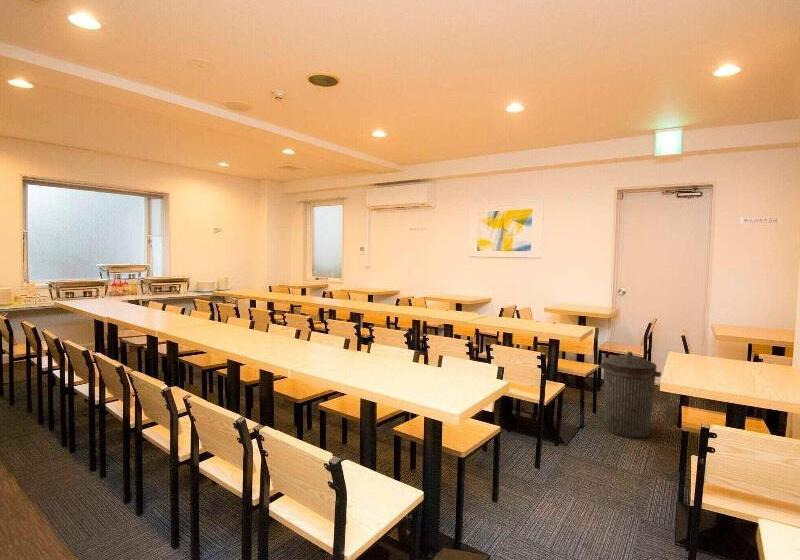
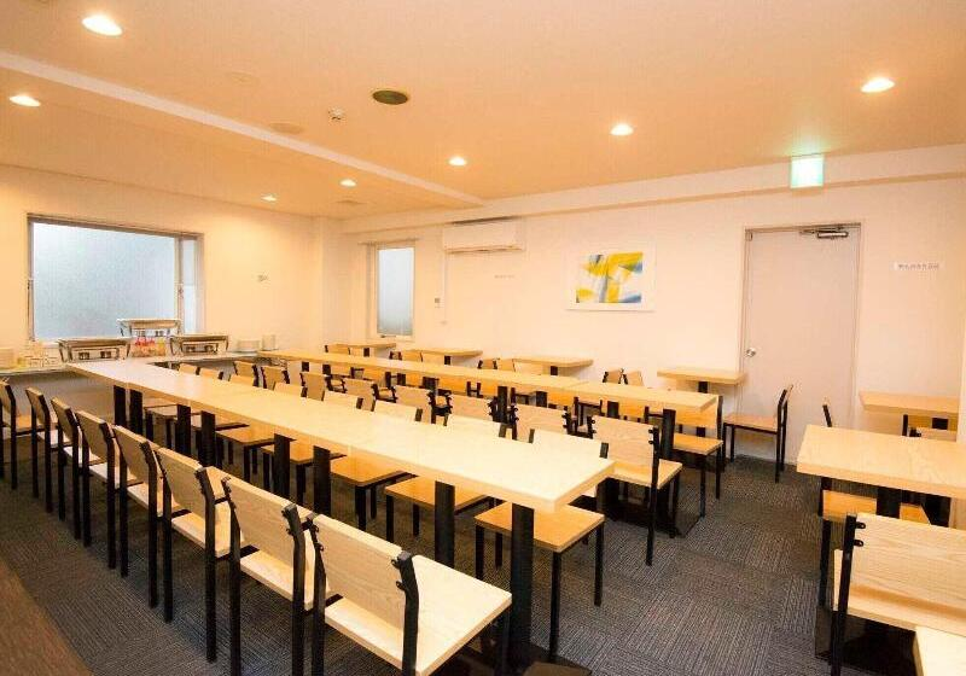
- trash can (628, 391)
